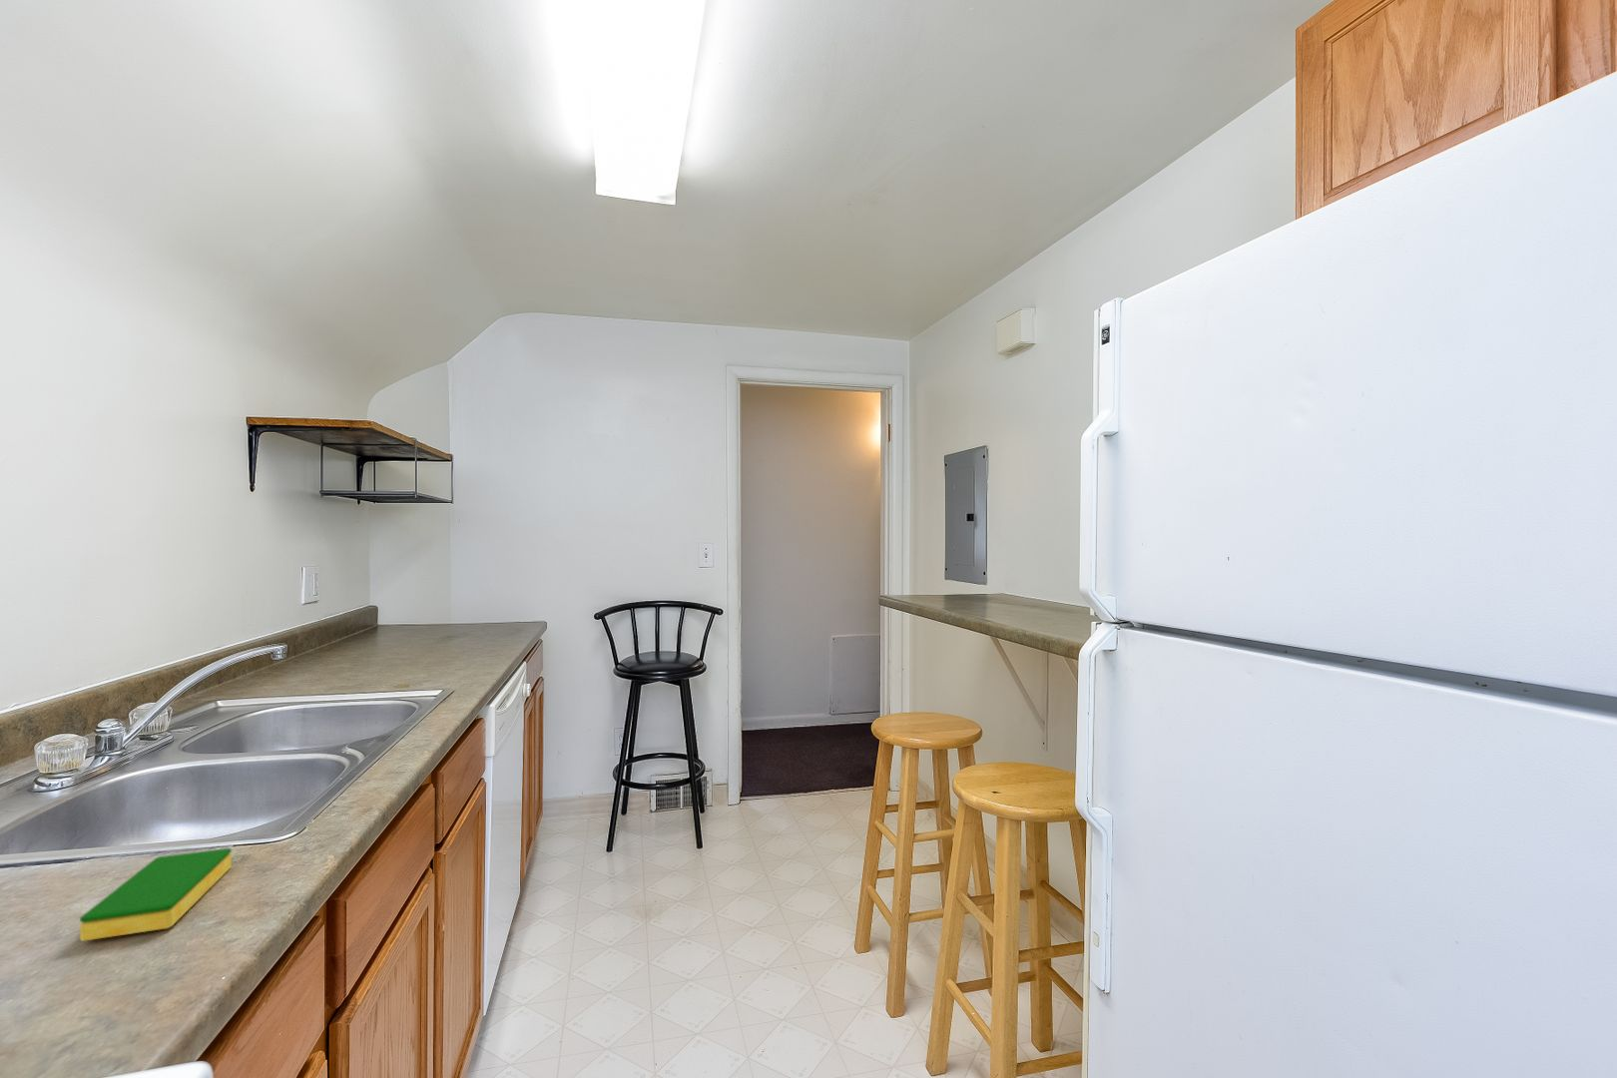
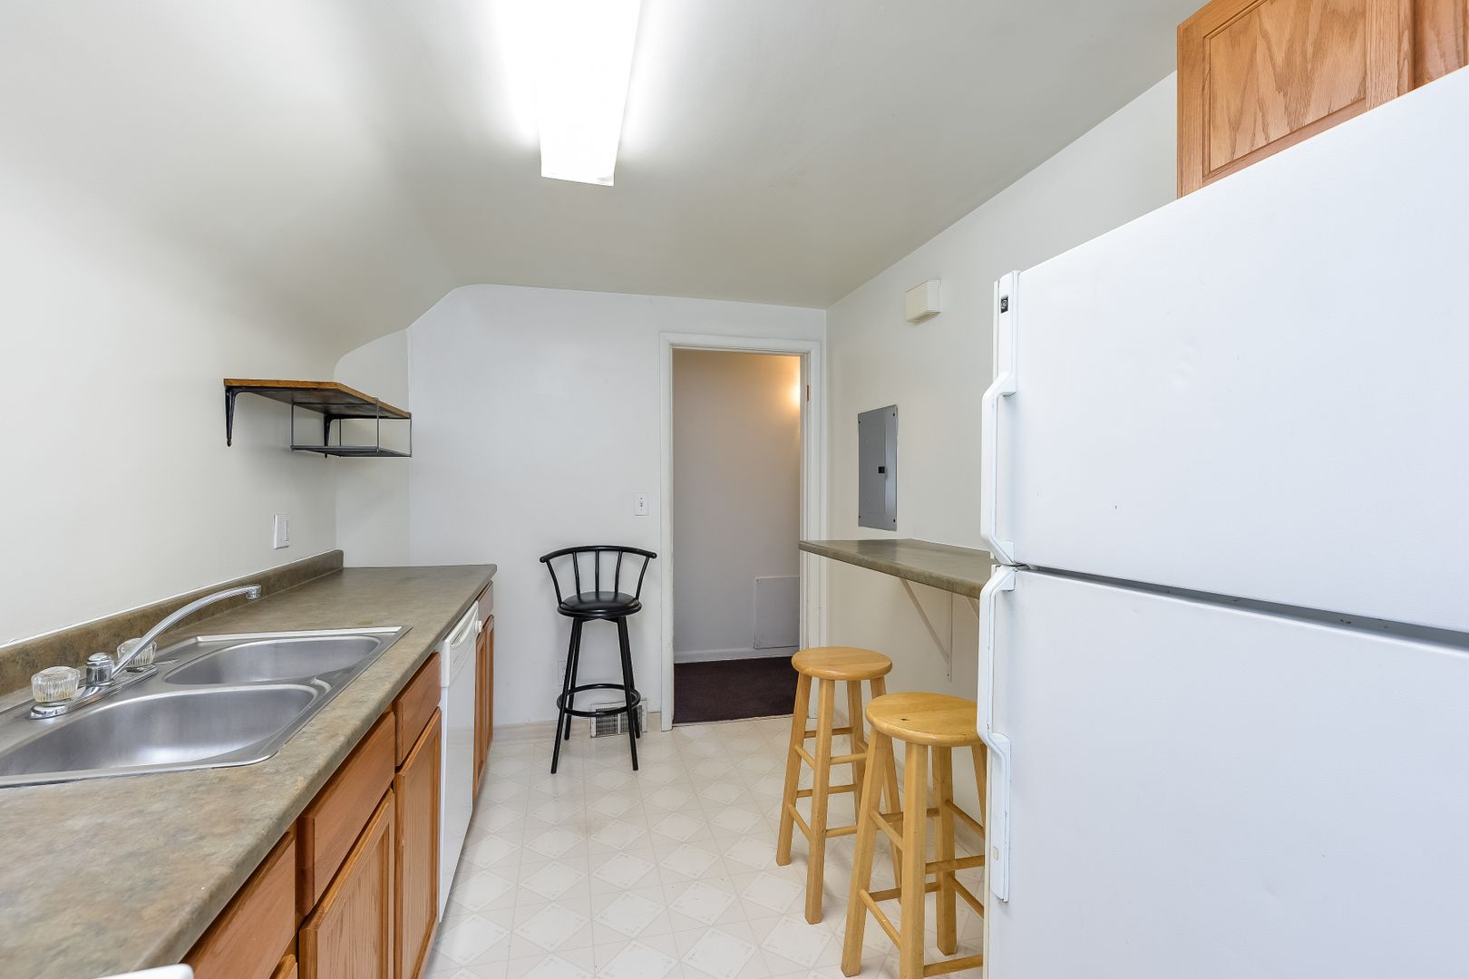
- dish sponge (162, 889)
